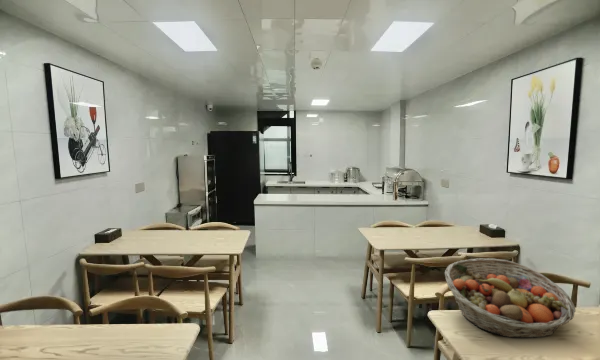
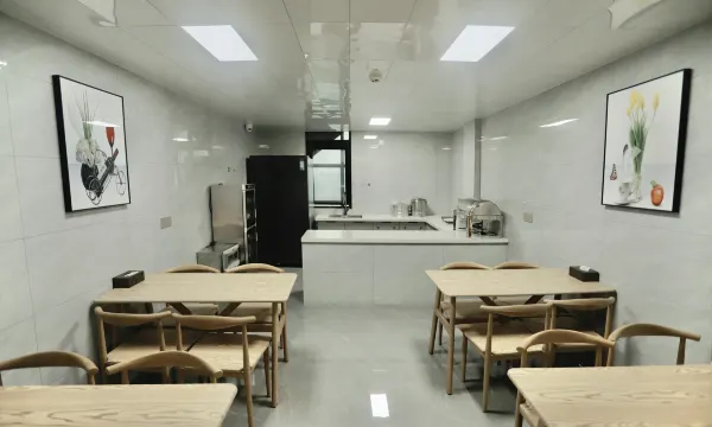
- fruit basket (503, 295)
